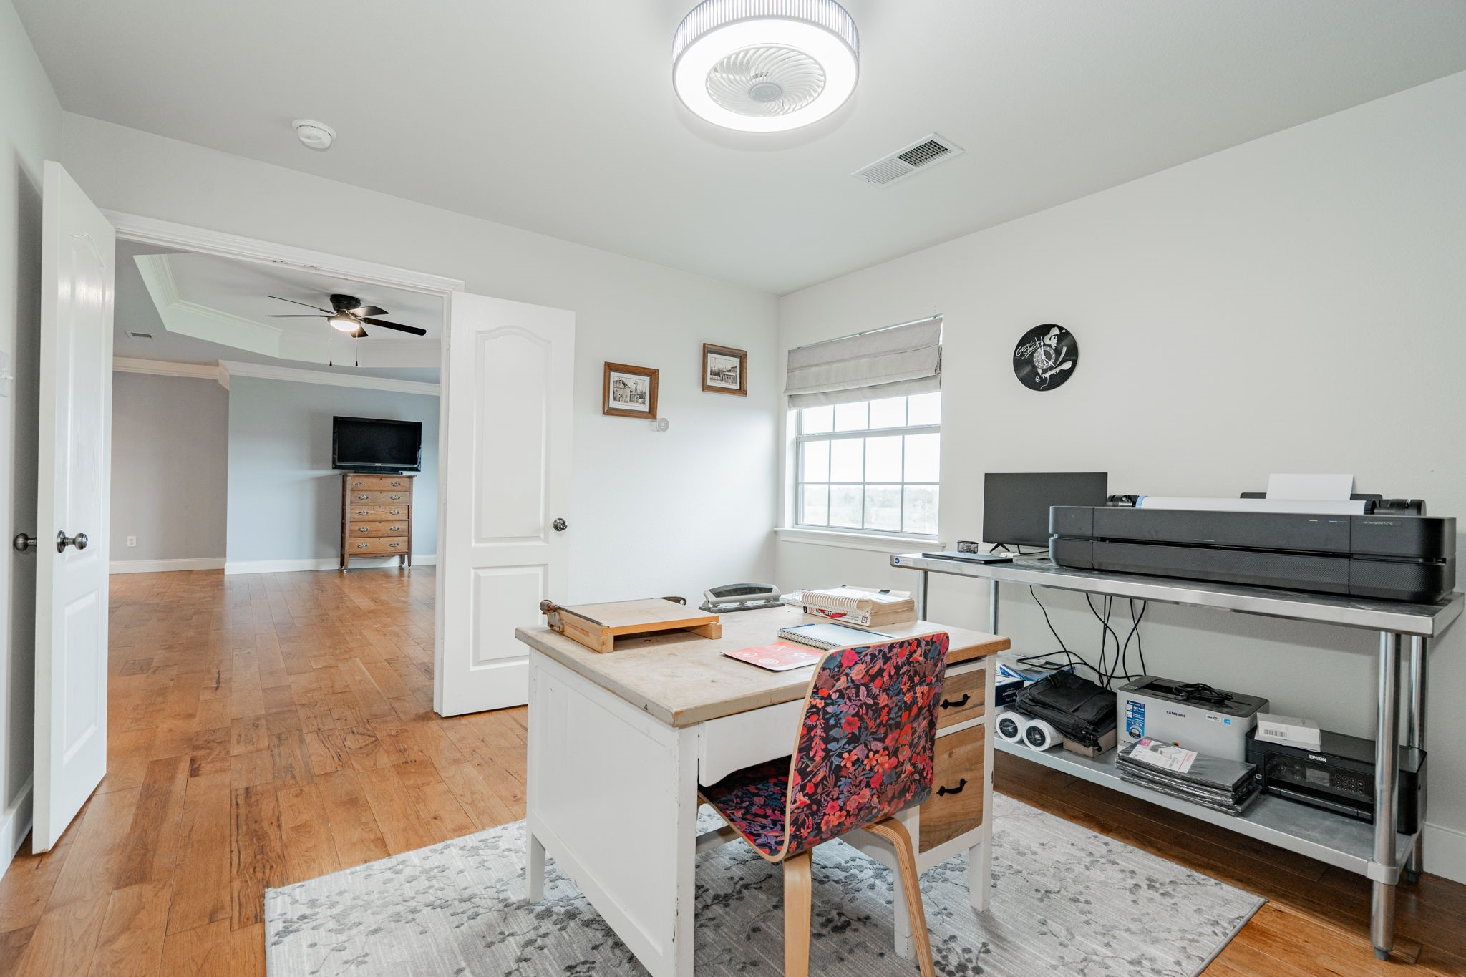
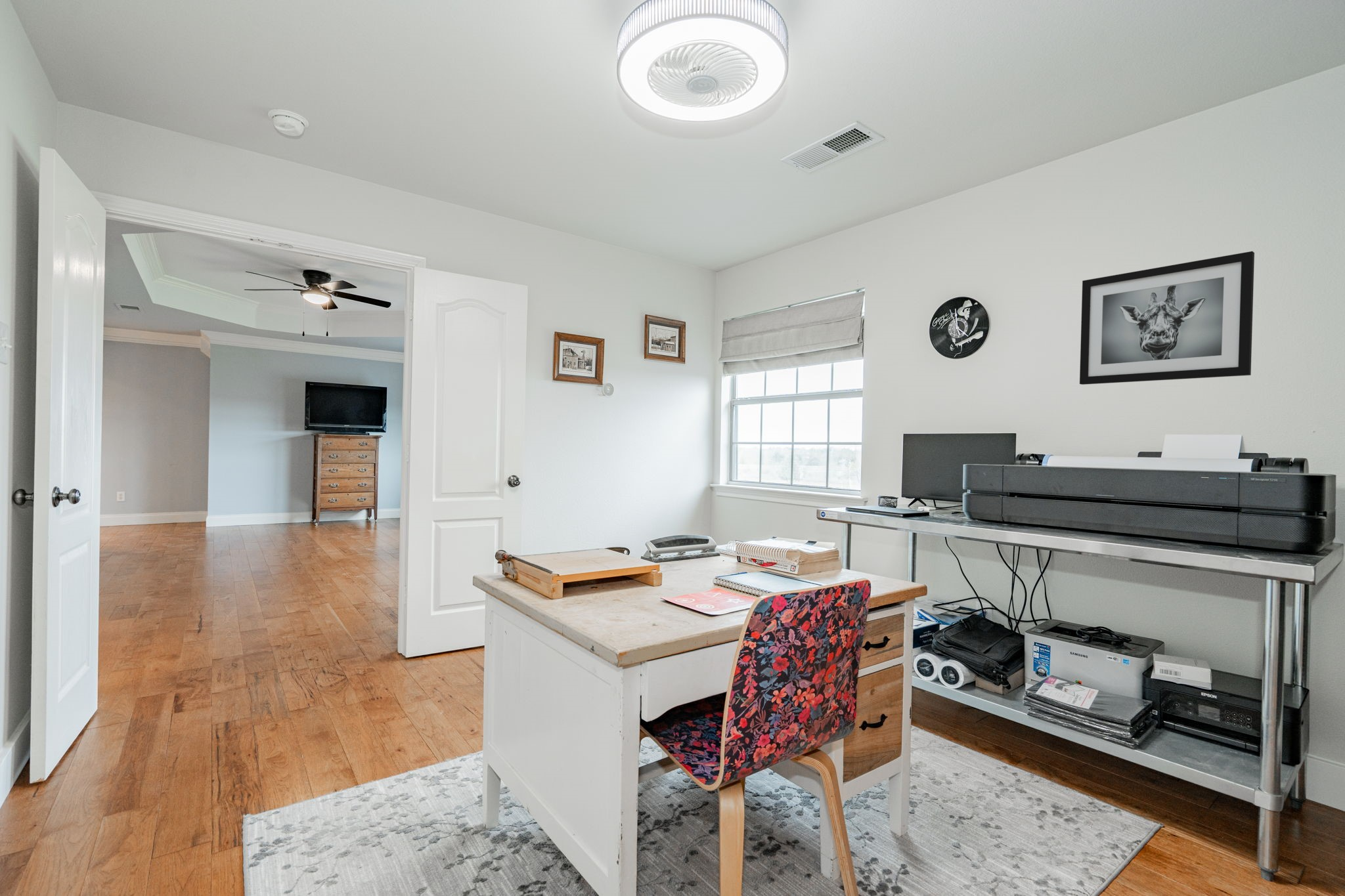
+ wall art (1159, 324)
